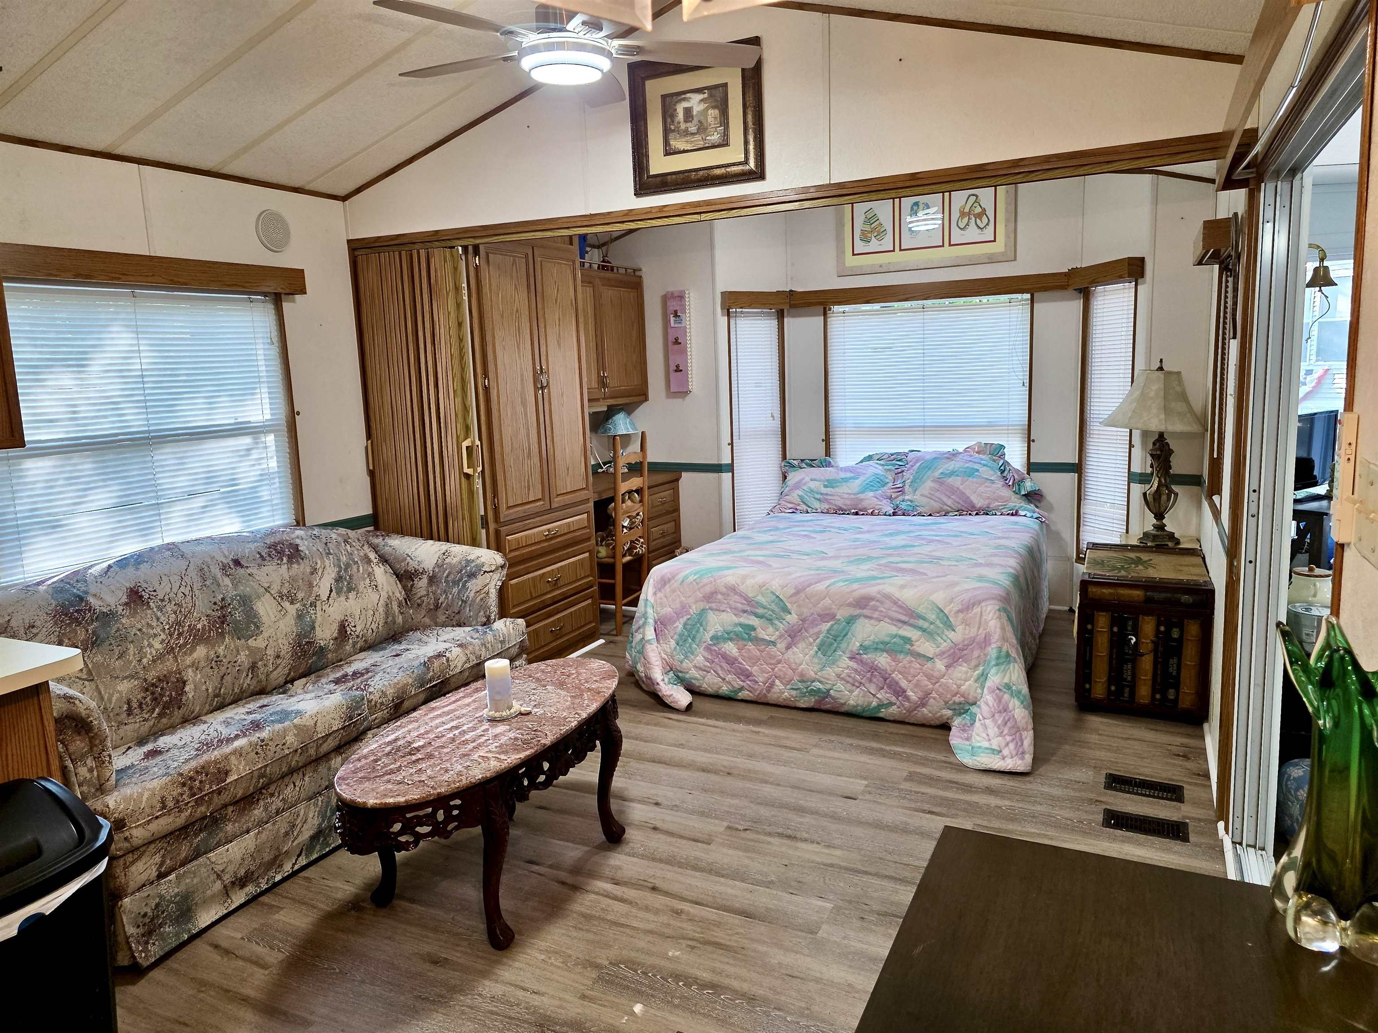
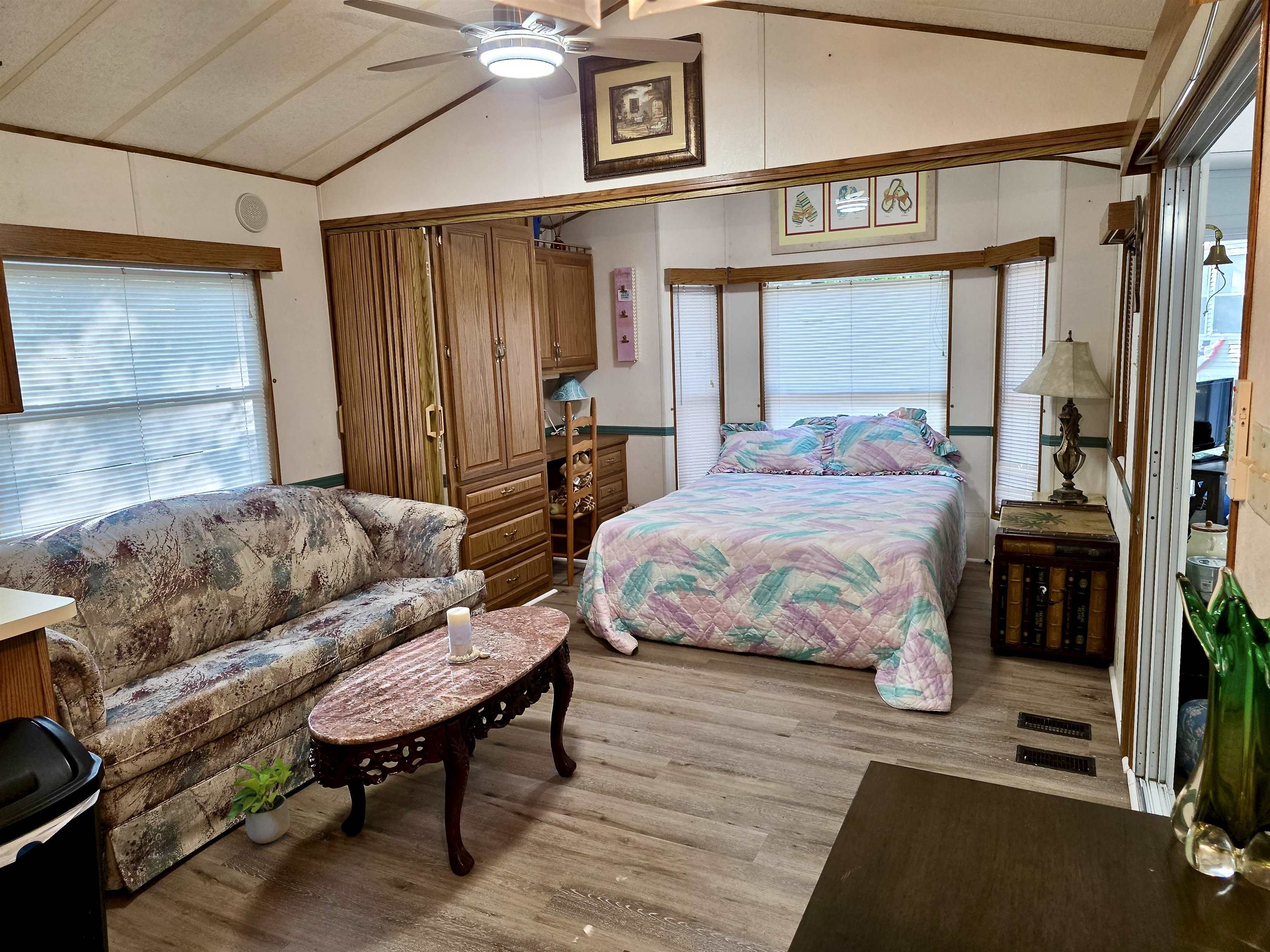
+ potted plant (260, 800)
